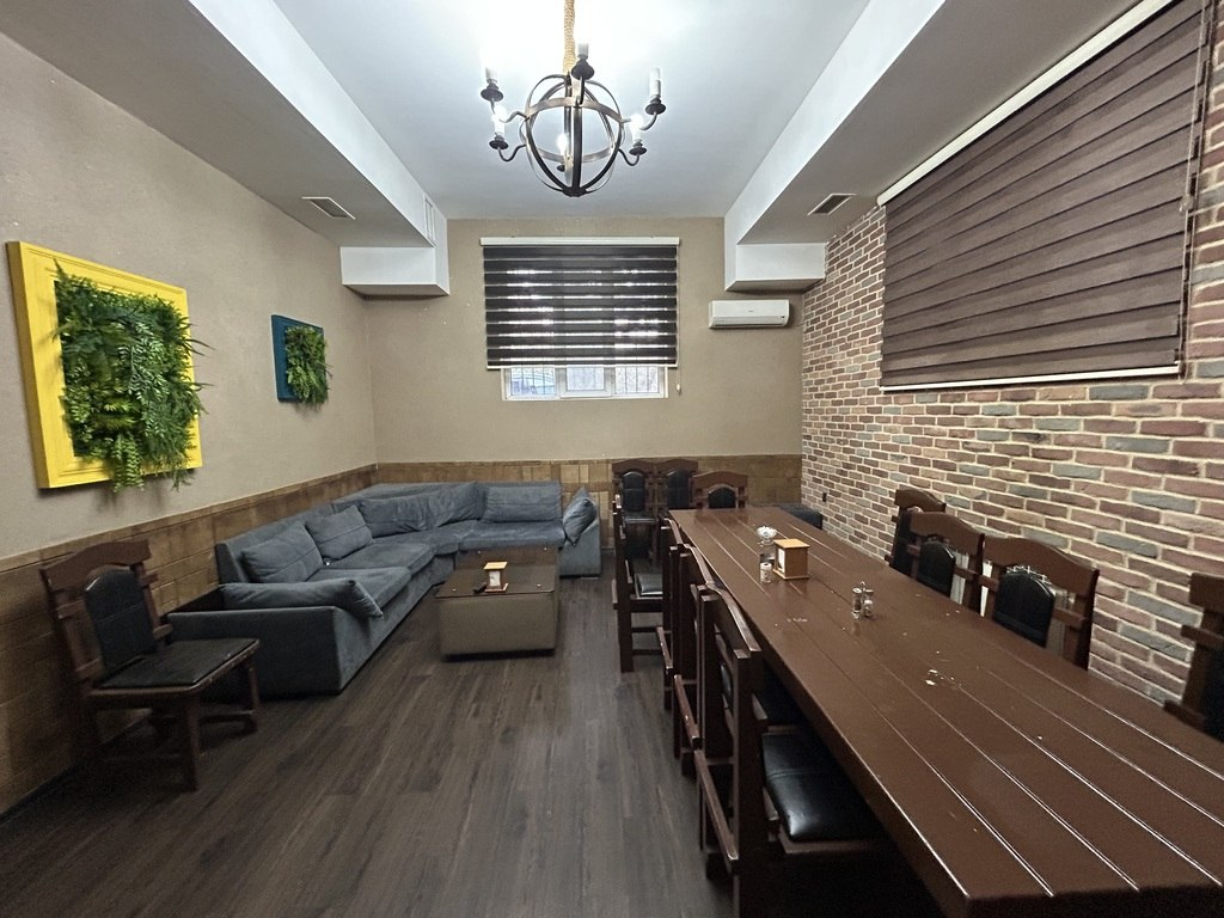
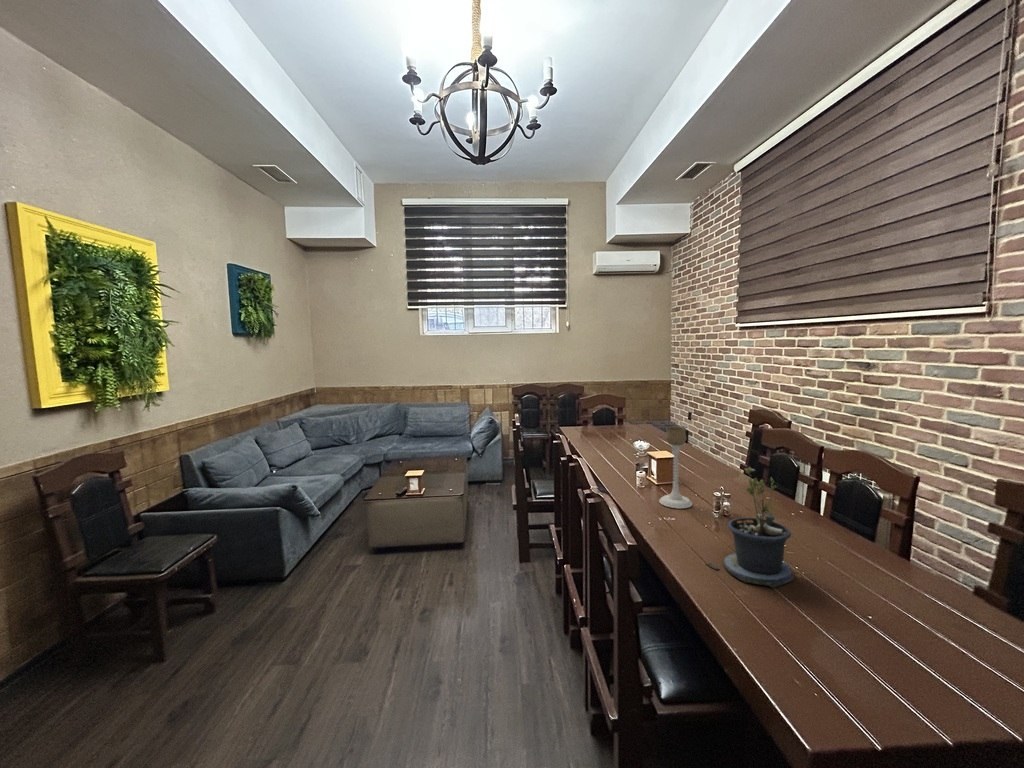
+ potted plant (754, 518)
+ candle holder (675, 465)
